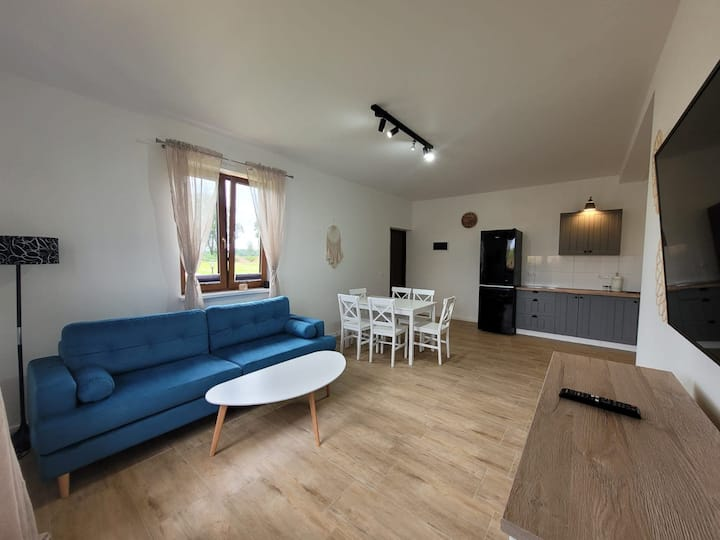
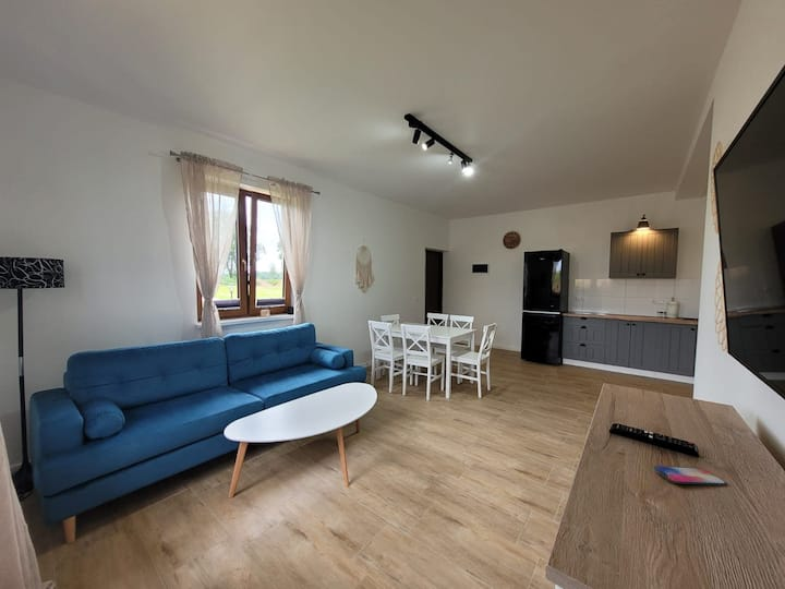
+ smartphone (688, 474)
